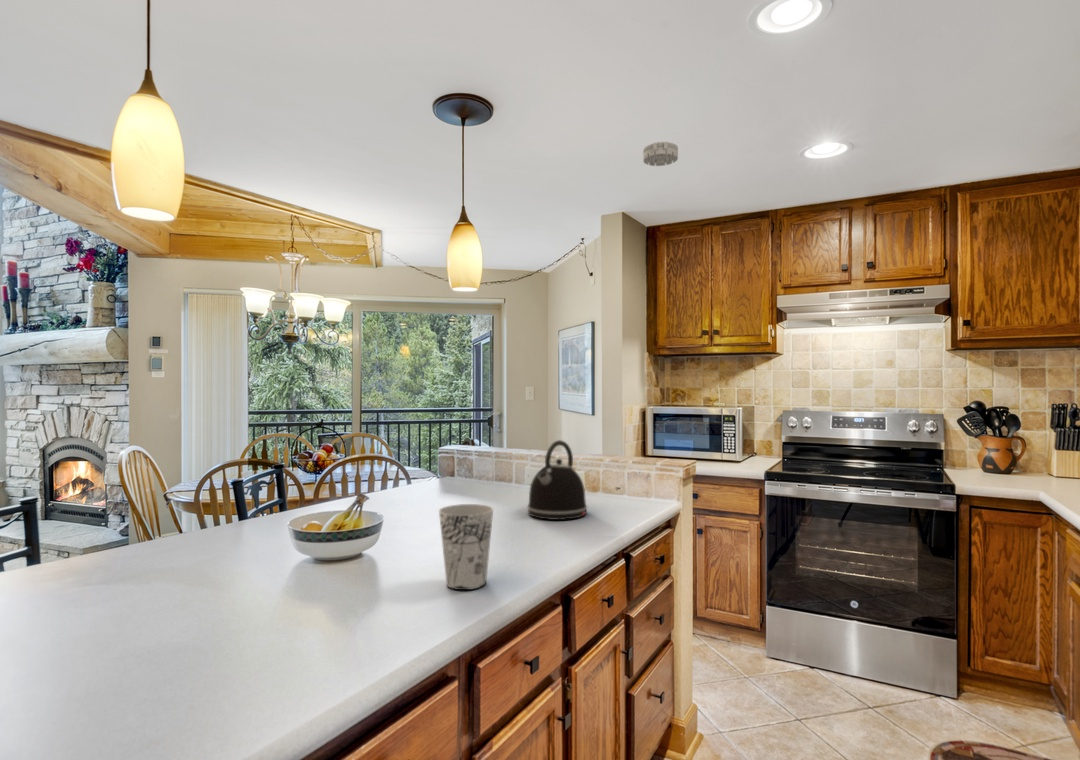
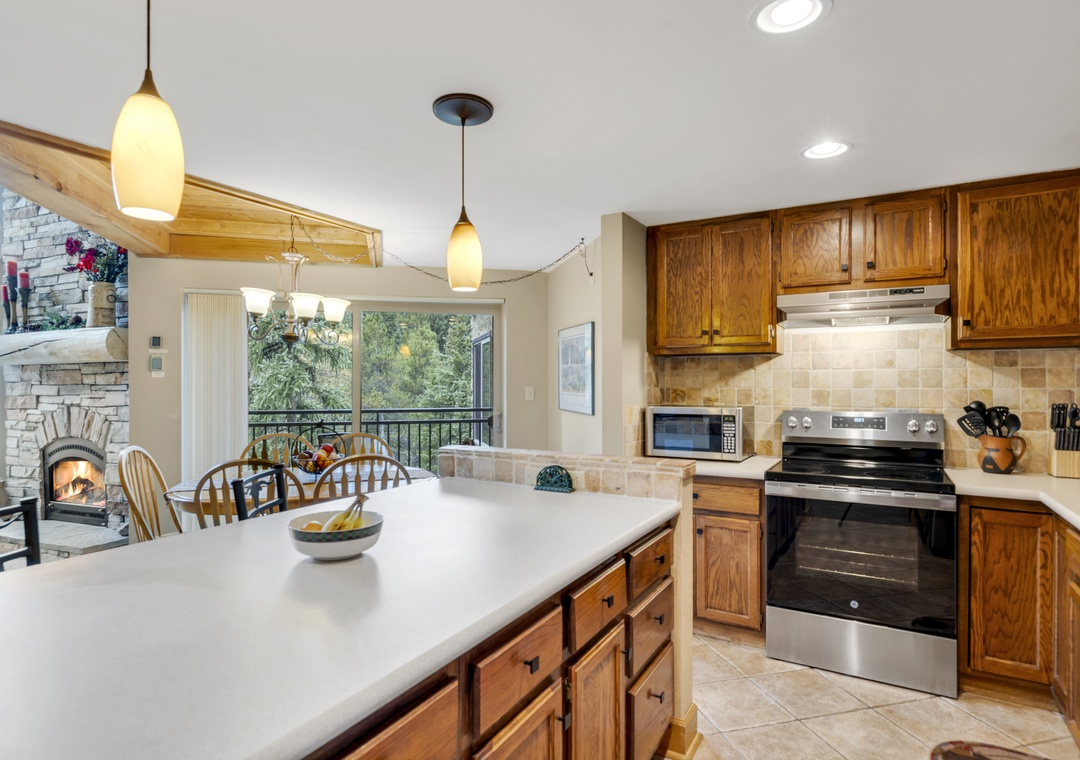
- smoke detector (660, 153)
- cup (466, 546)
- kettle (557, 476)
